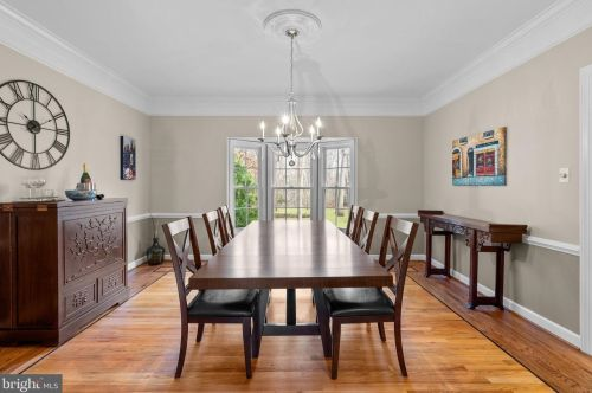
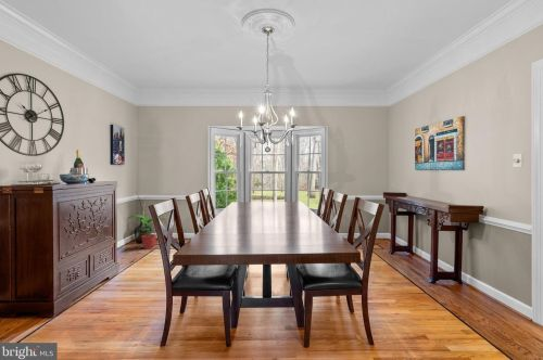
+ potted plant (142, 235)
